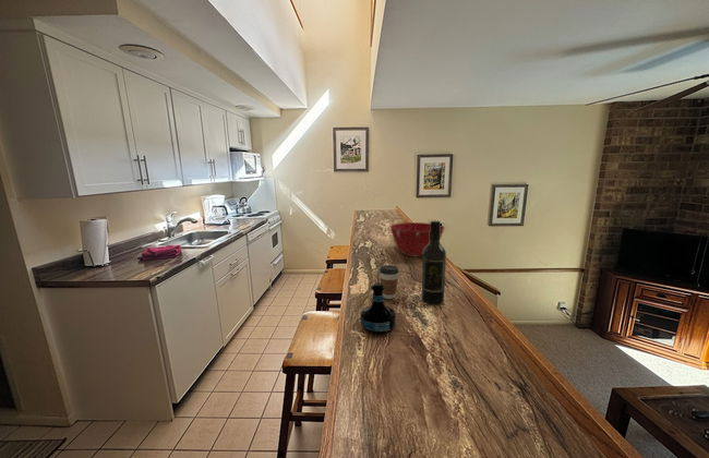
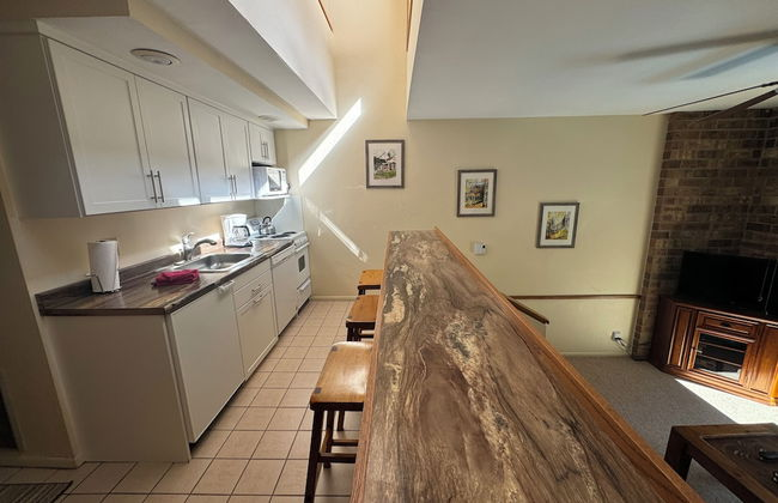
- tequila bottle (377, 304)
- coffee cup (388, 281)
- mixing bowl (416, 240)
- wine bottle (433, 262)
